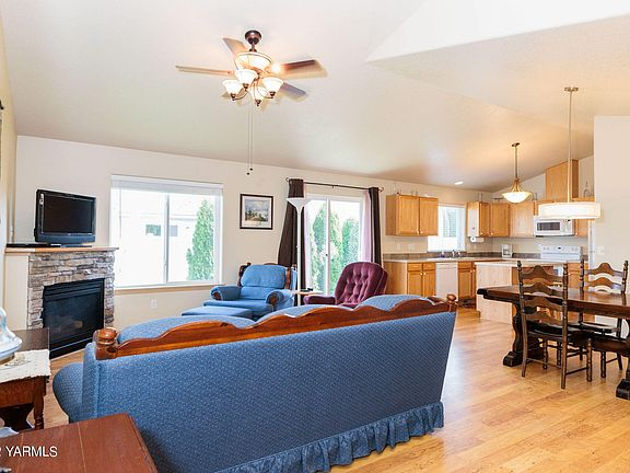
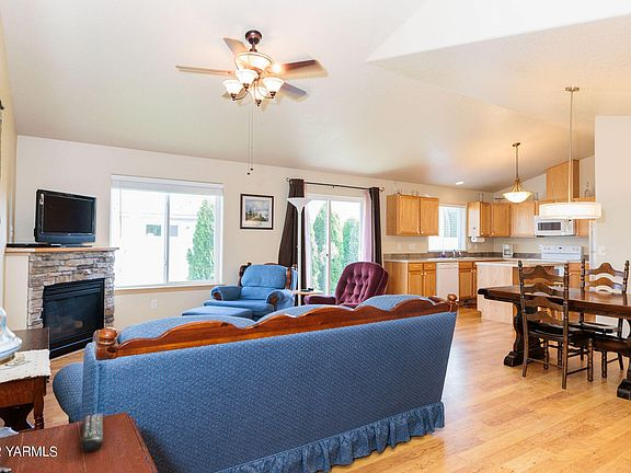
+ remote control (92, 430)
